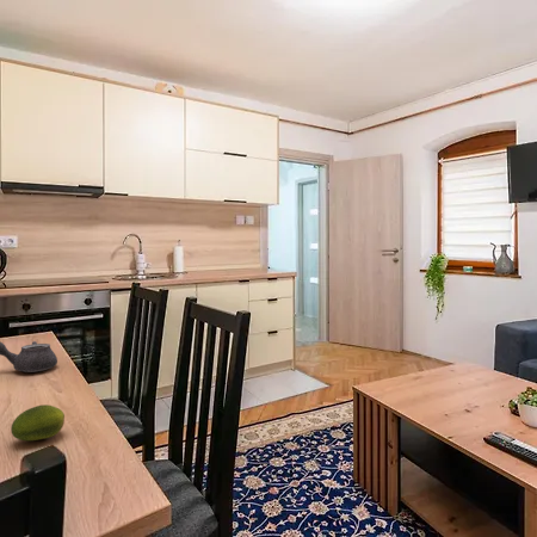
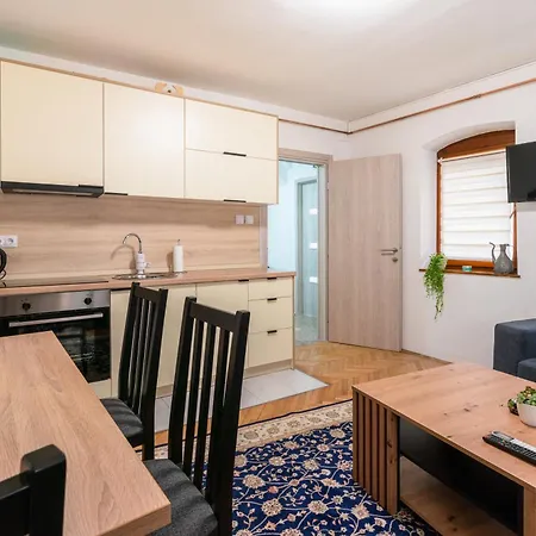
- fruit (38, 422)
- teapot (24, 353)
